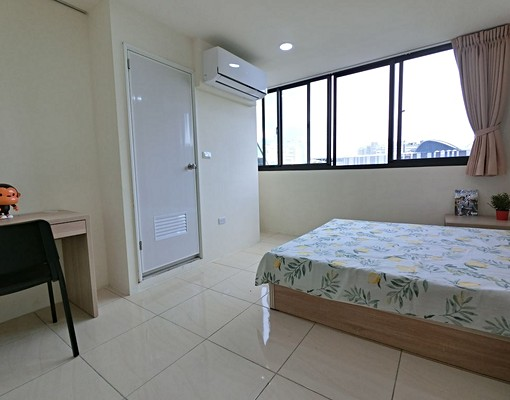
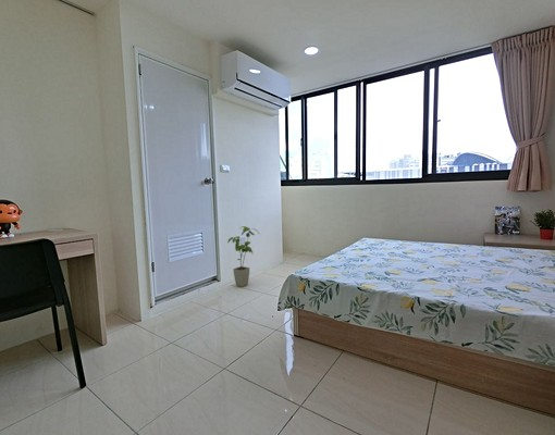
+ house plant (244, 256)
